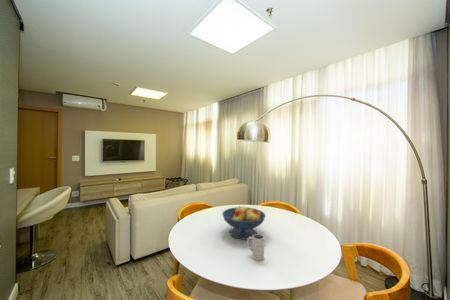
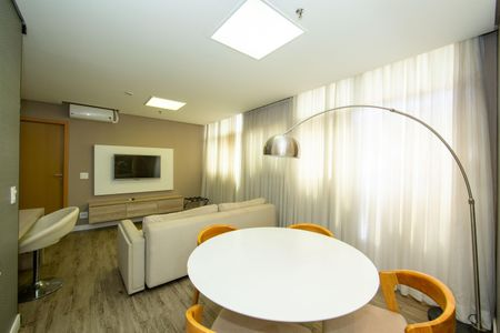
- mug (255, 245)
- fruit bowl (243, 219)
